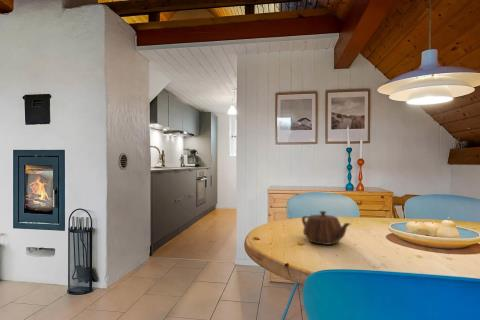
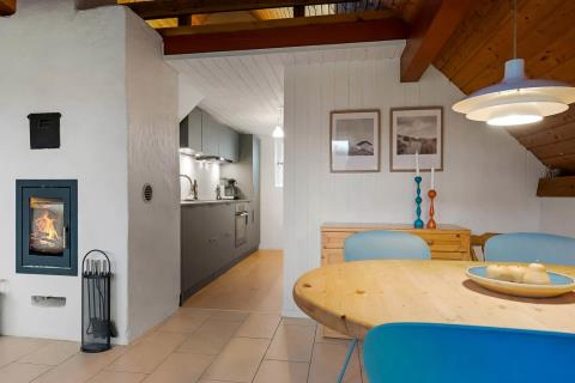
- teapot (324, 226)
